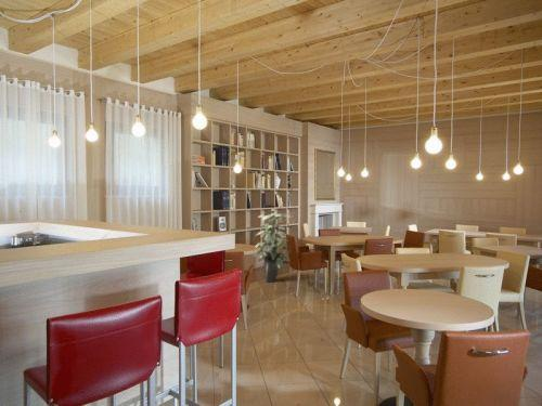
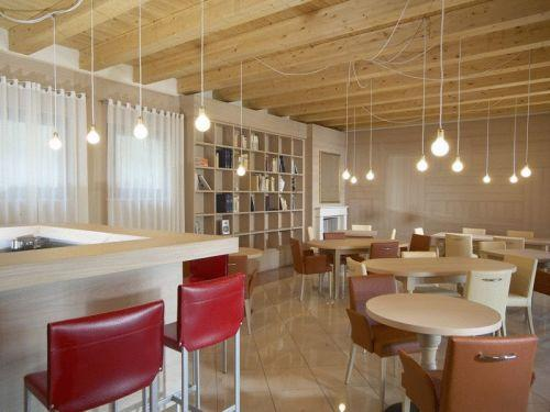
- indoor plant (273, 245)
